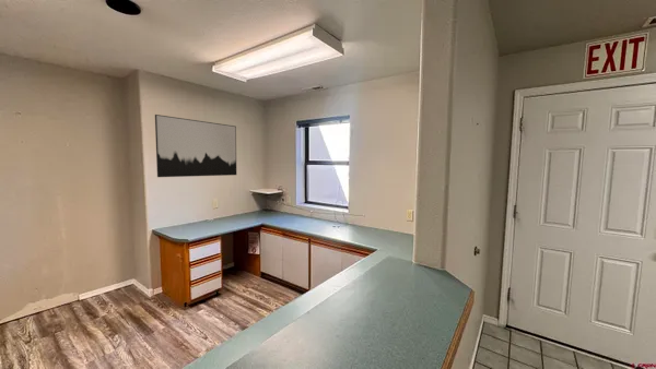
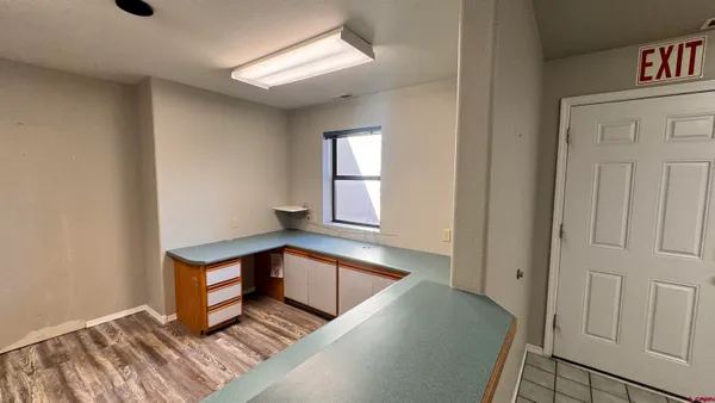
- wall art (200, 148)
